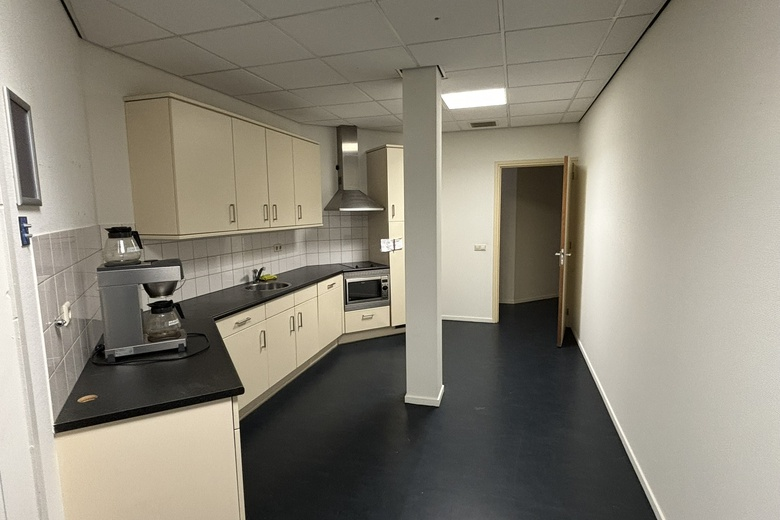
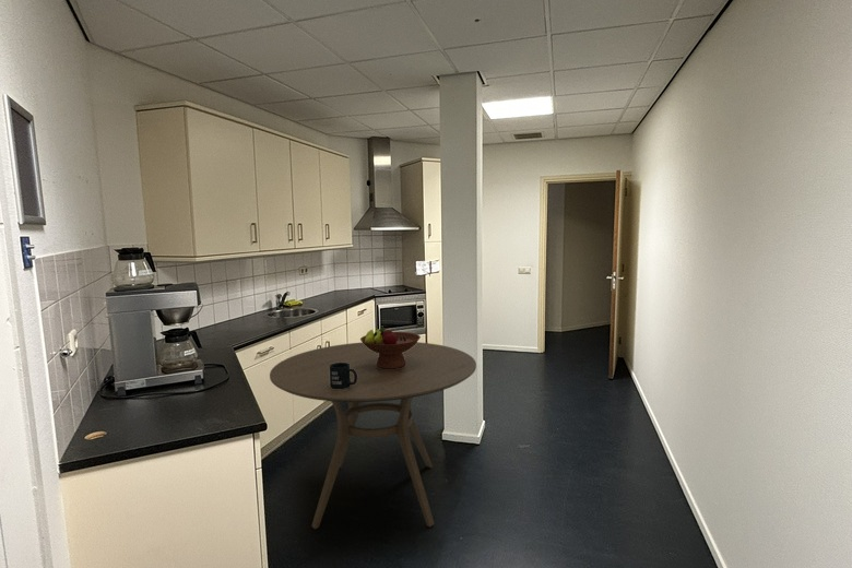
+ dining table (377, 429)
+ fruit bowl (390, 345)
+ mug (343, 375)
